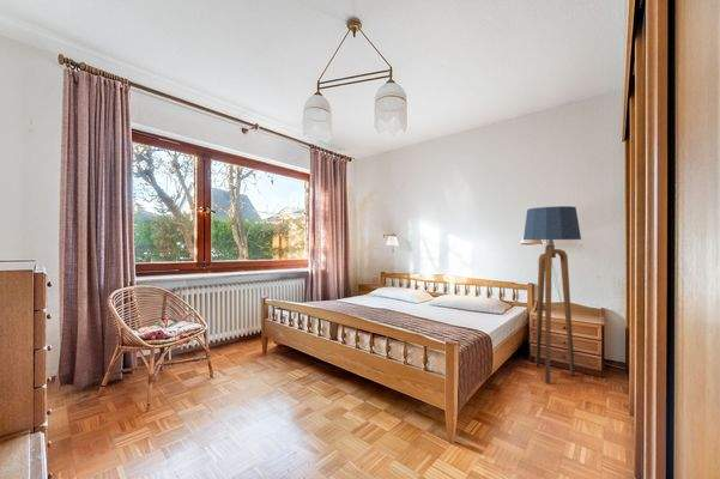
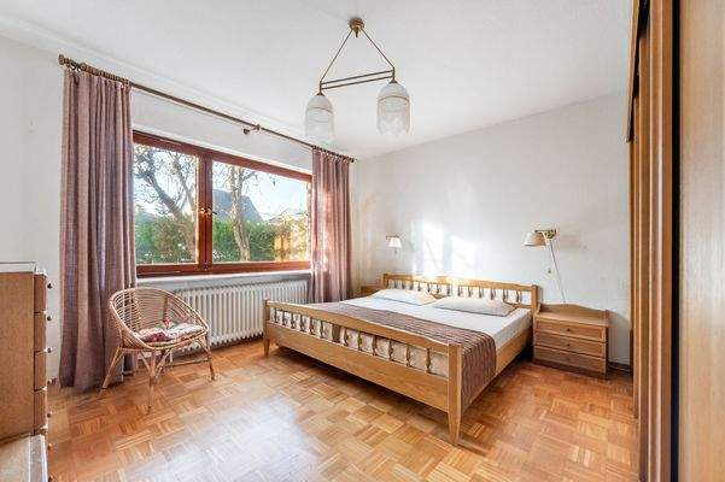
- floor lamp (550, 292)
